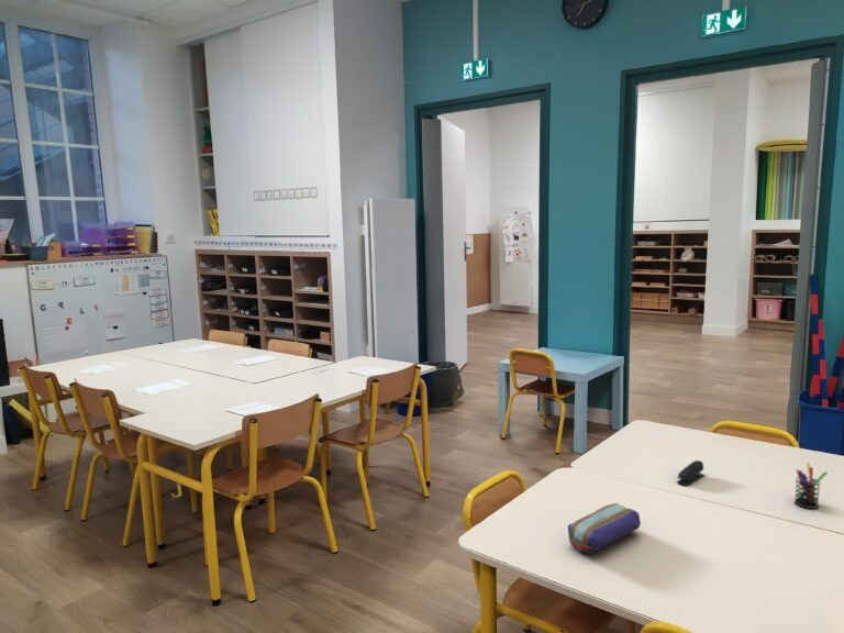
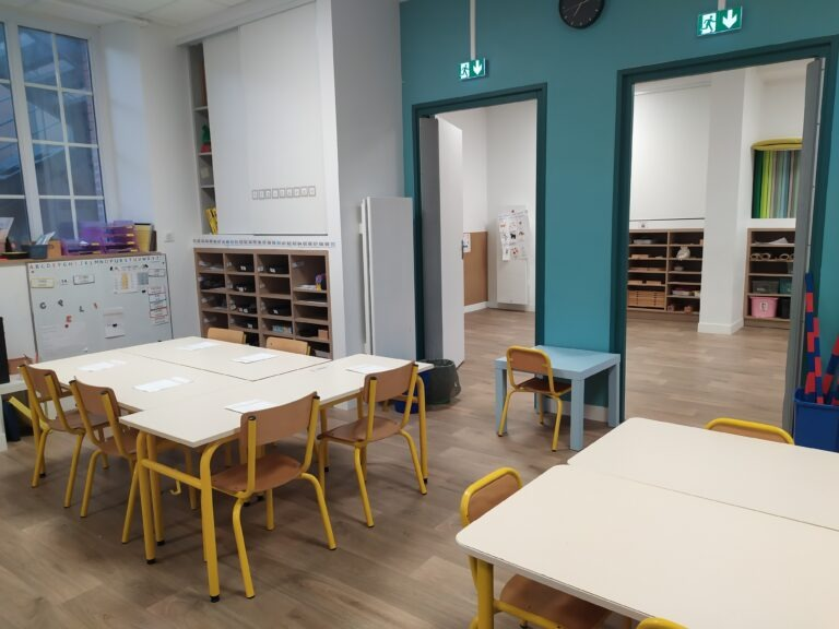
- pen holder (810, 485)
- stapler (690, 471)
- pencil case (604, 526)
